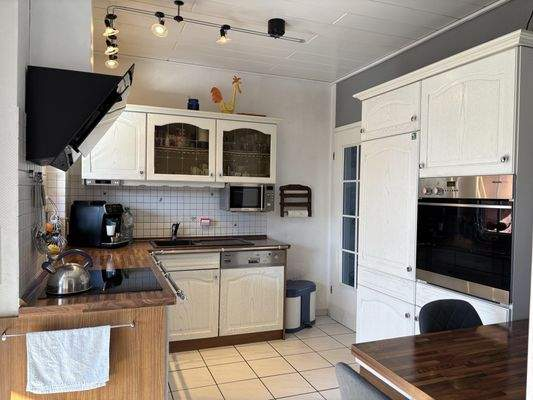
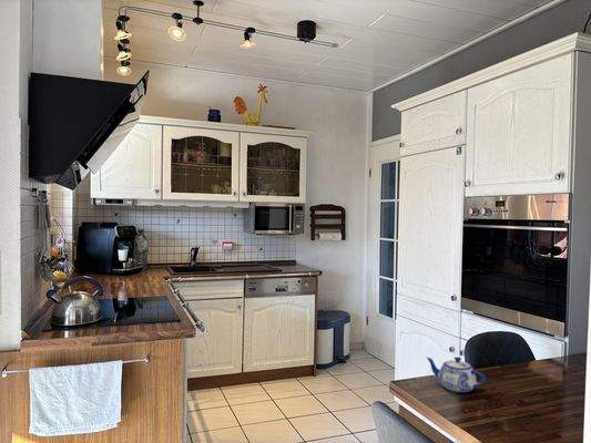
+ teapot (454, 371)
